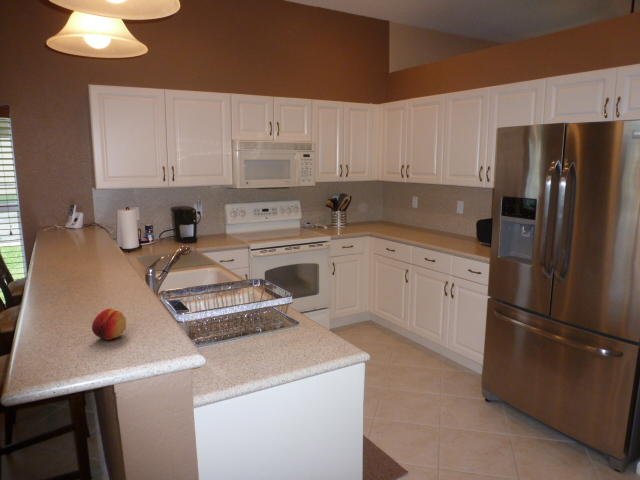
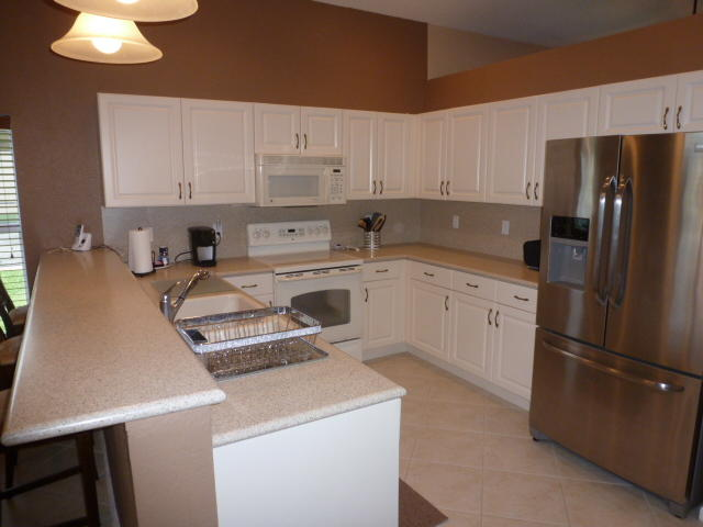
- fruit (109, 323)
